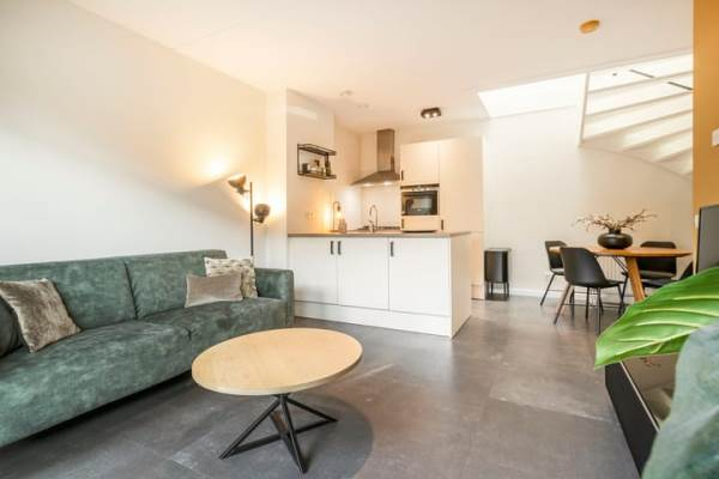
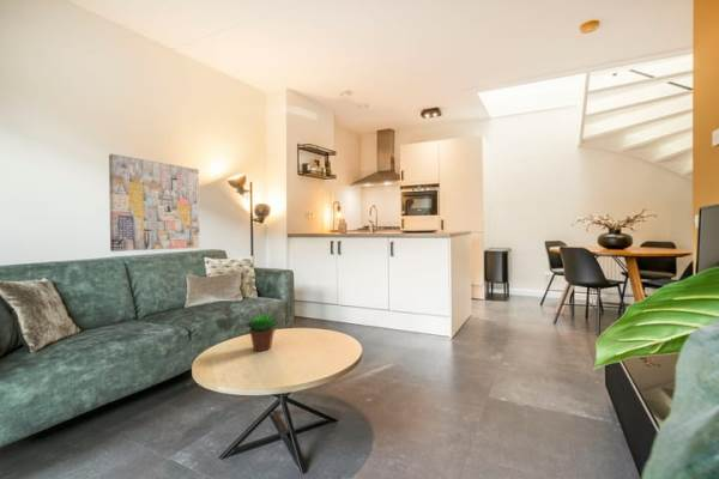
+ wall art (158, 206)
+ succulent plant (261, 331)
